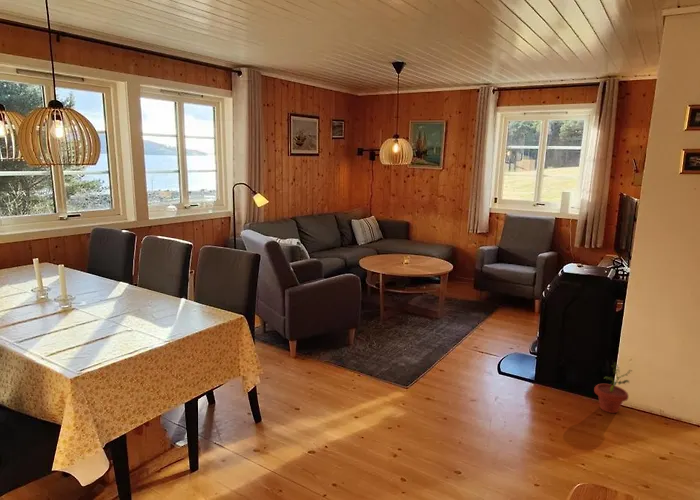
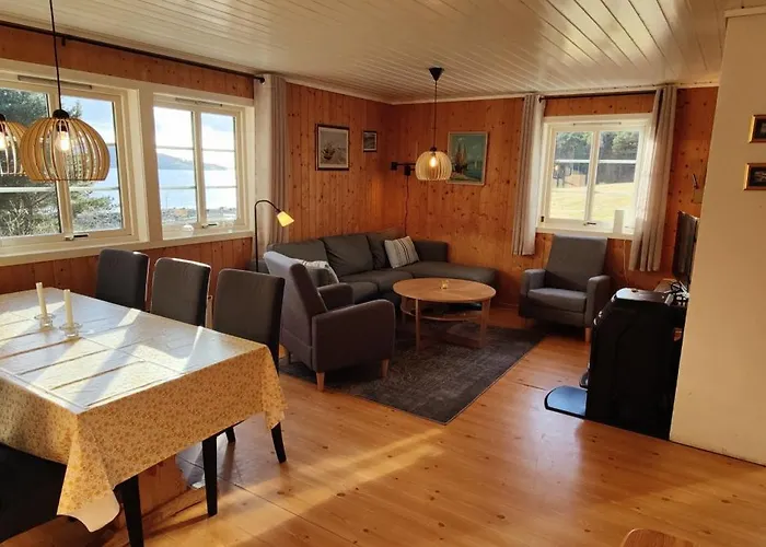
- potted plant (613, 387)
